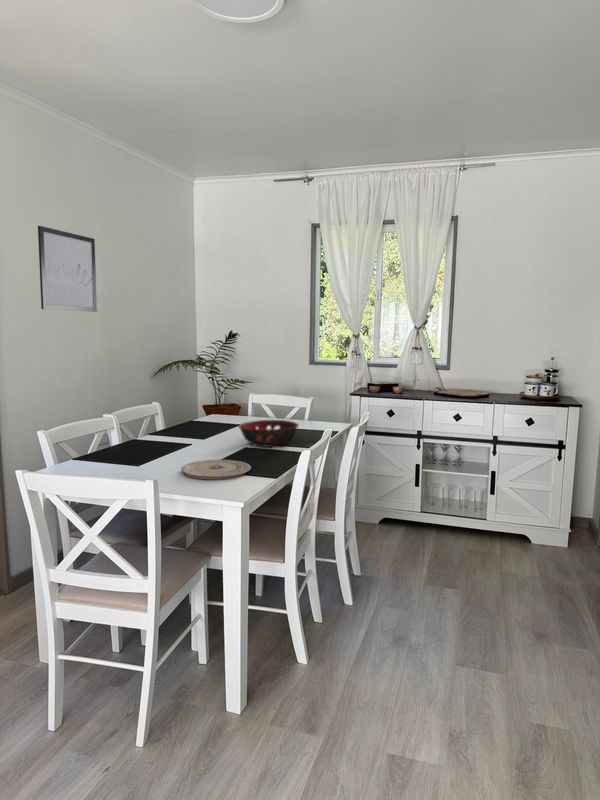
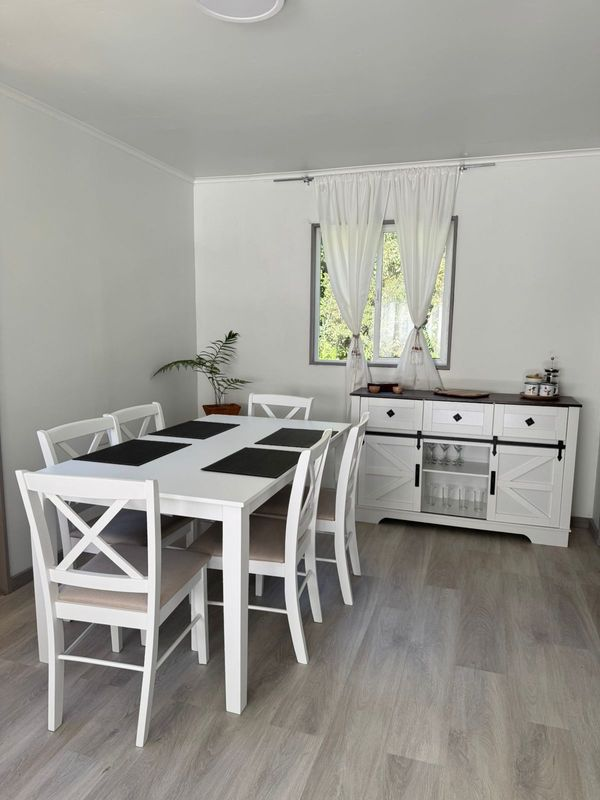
- decorative bowl (268, 433)
- plate (216, 469)
- wall art (69, 272)
